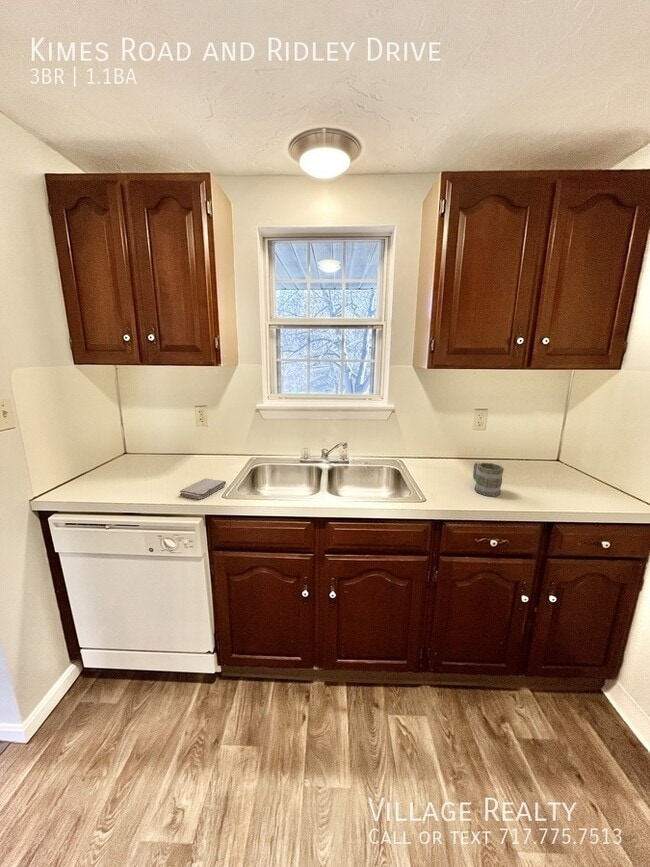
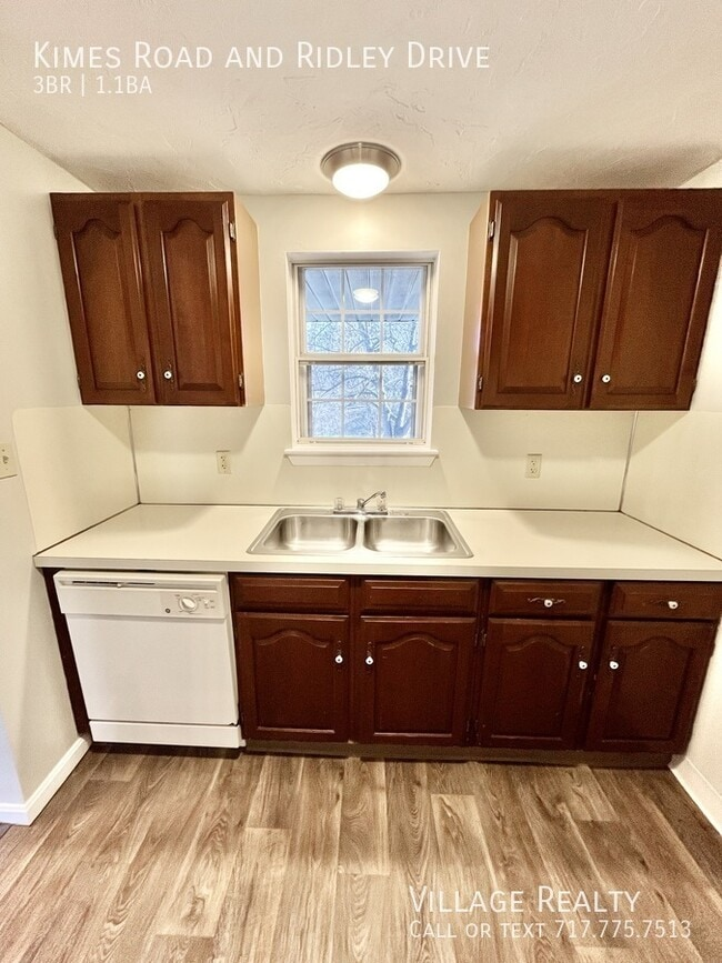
- washcloth (203, 487)
- mug (485, 477)
